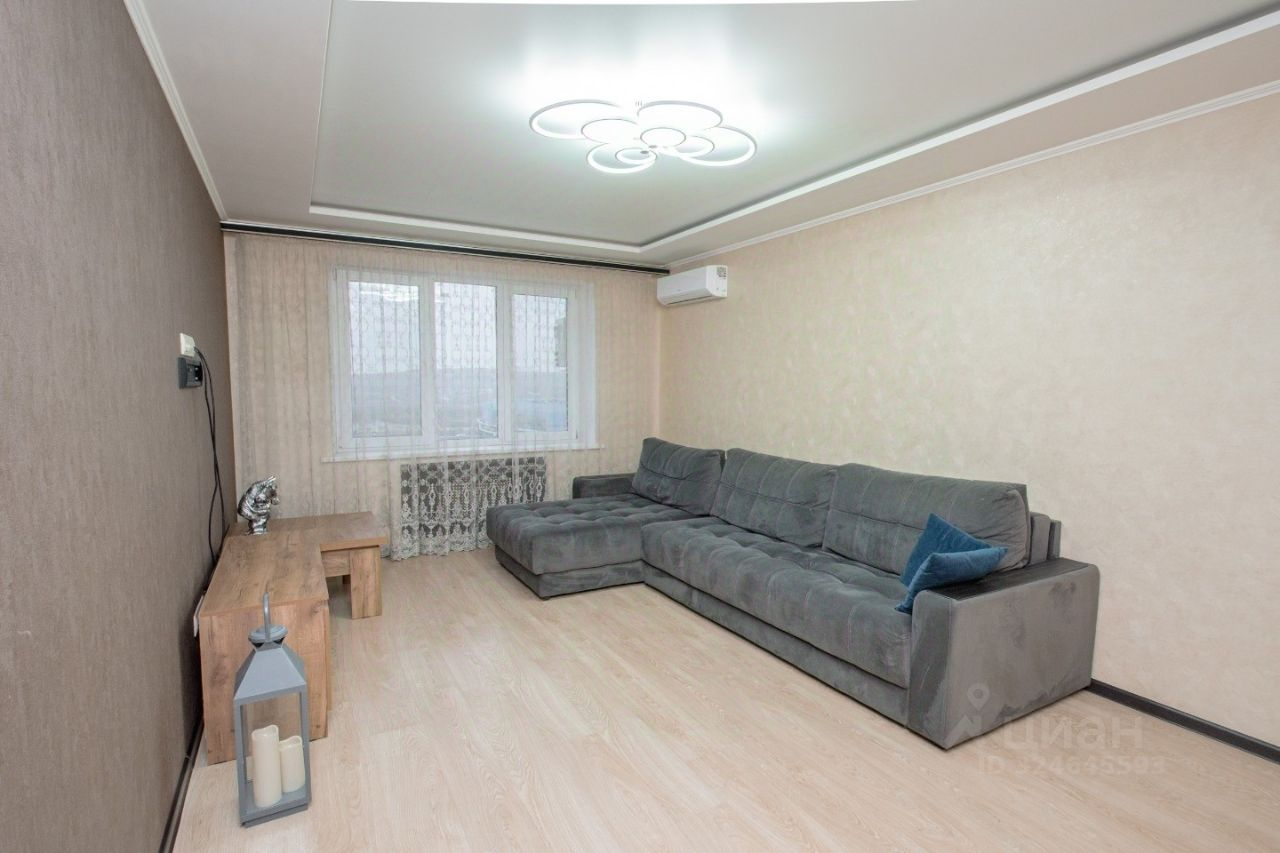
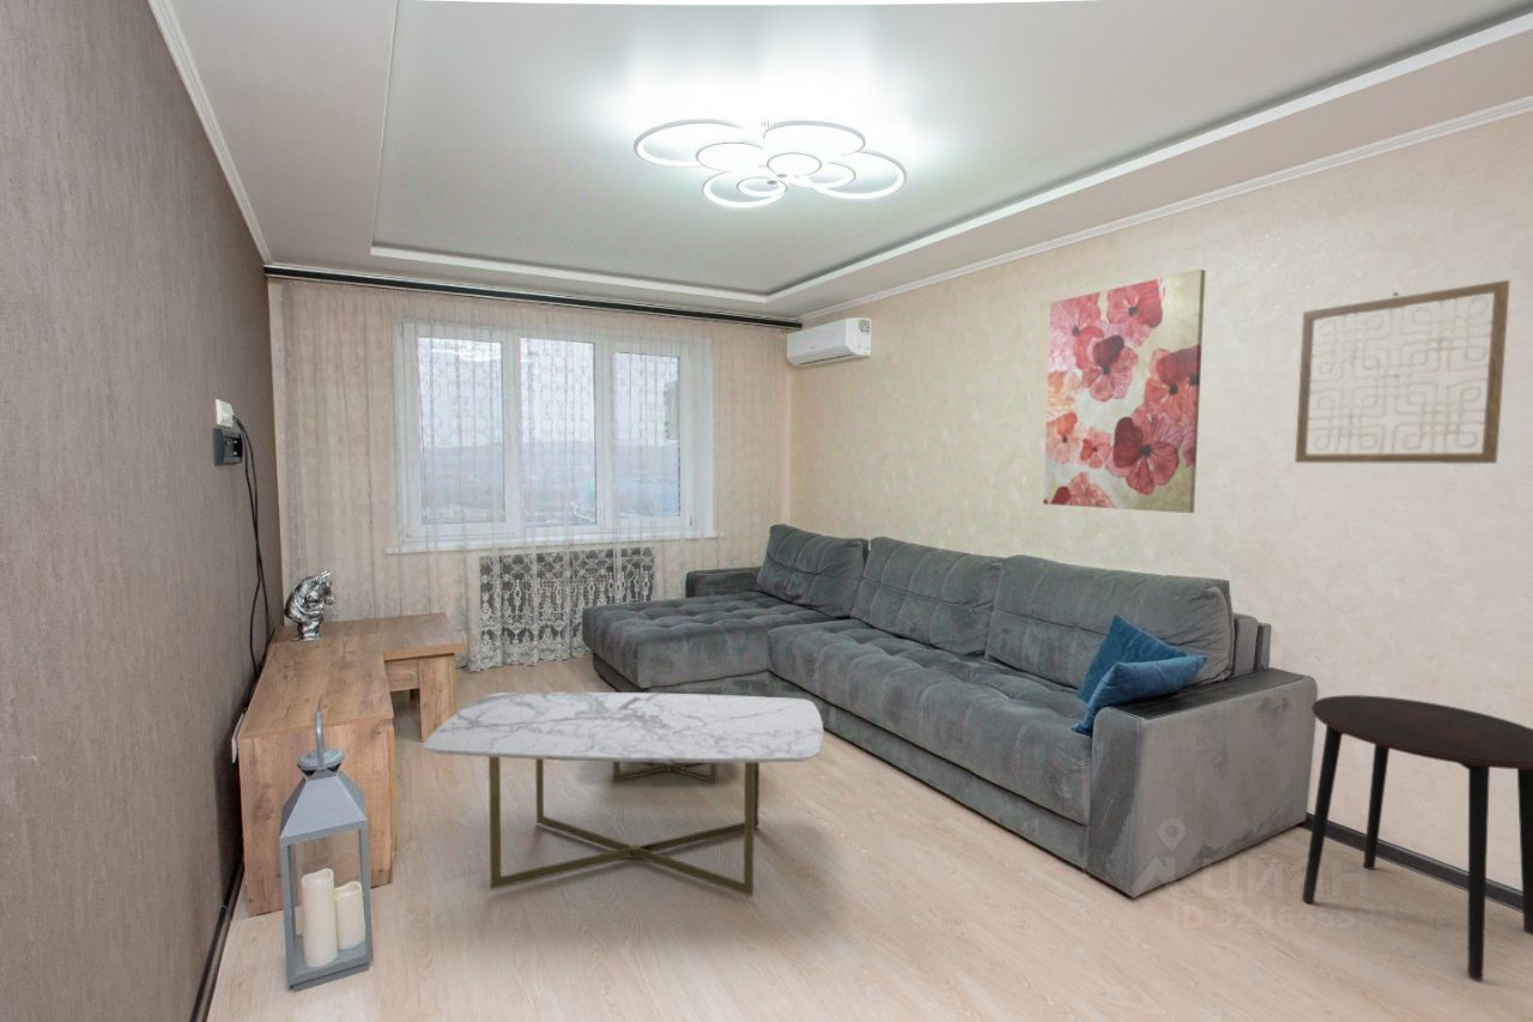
+ coffee table (650, 755)
+ side table (1381, 812)
+ wall art (1392, 375)
+ wall art (1115, 399)
